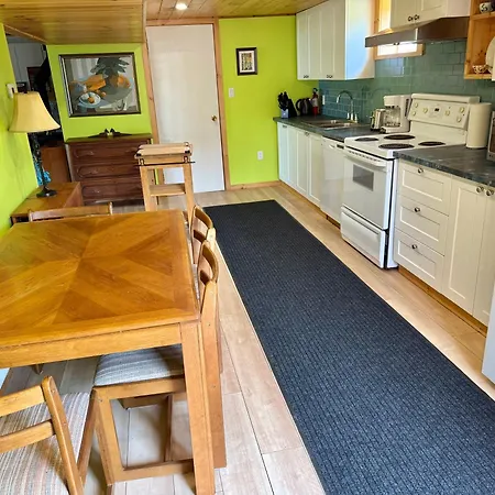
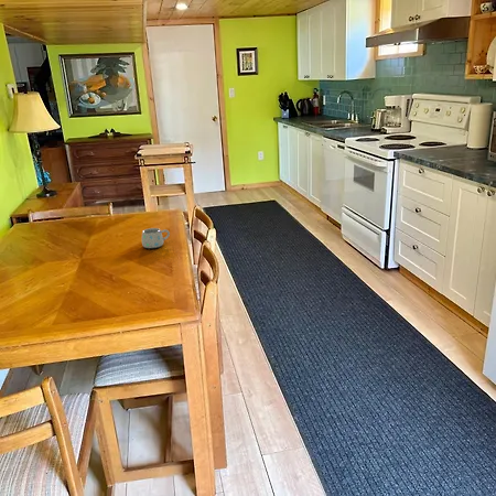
+ mug (155, 237)
